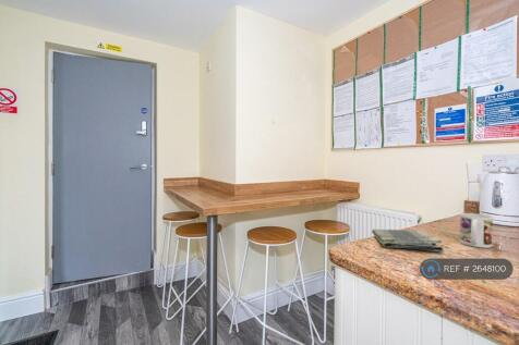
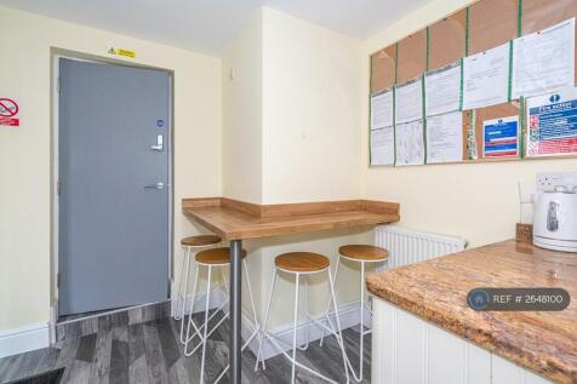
- mug (474, 230)
- dish towel (403, 237)
